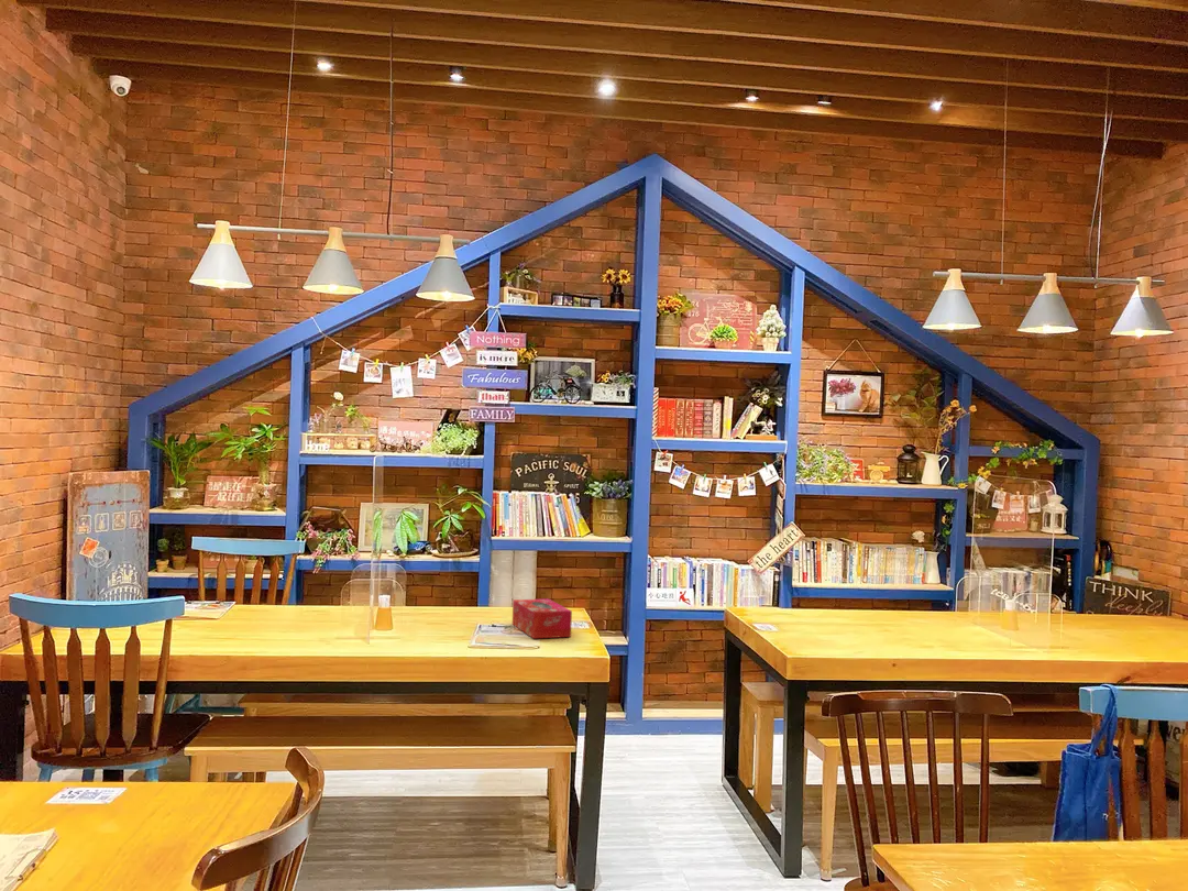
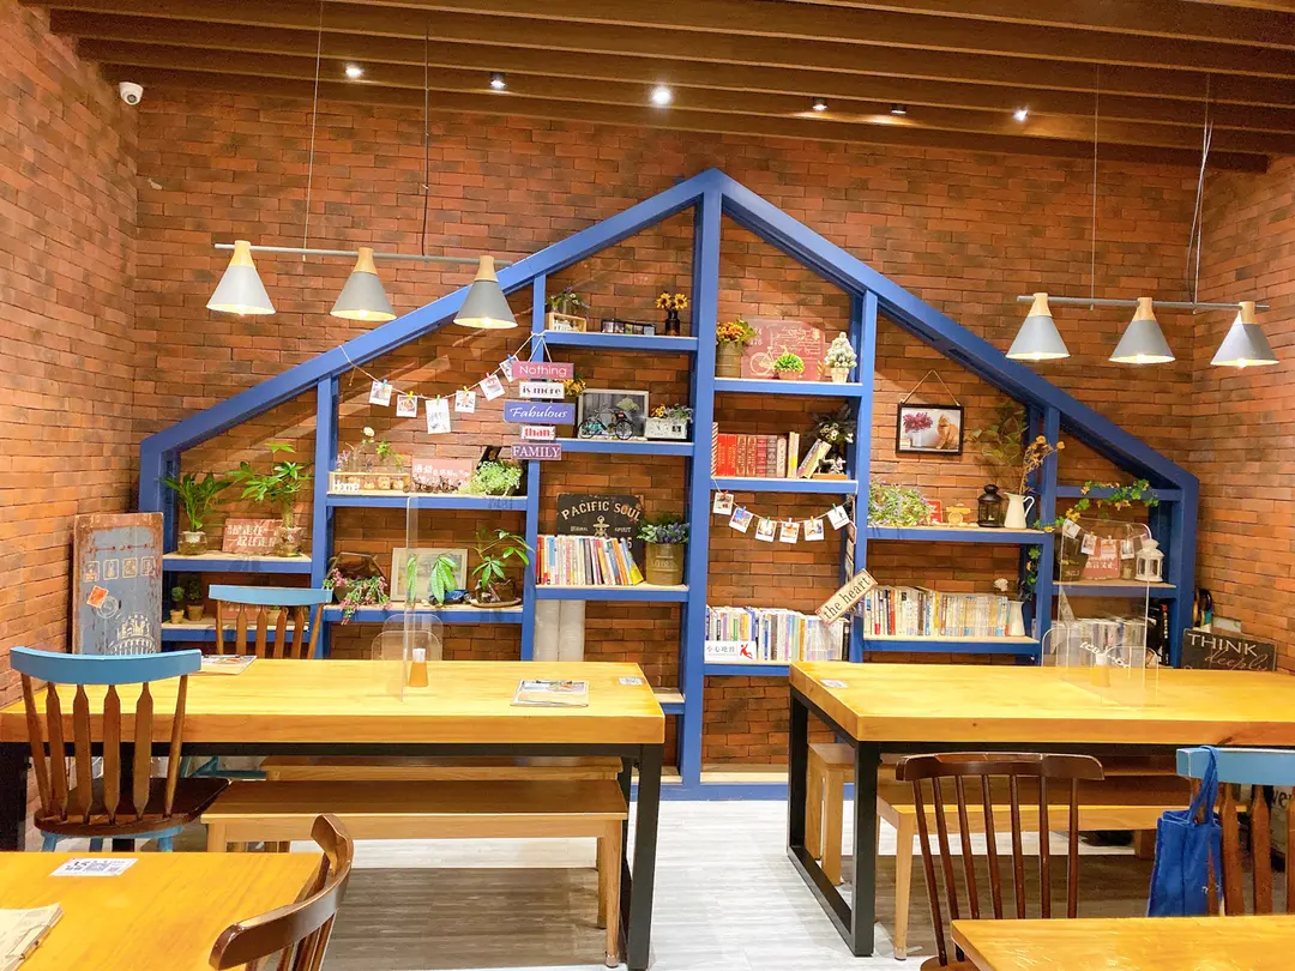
- tissue box (540, 617)
